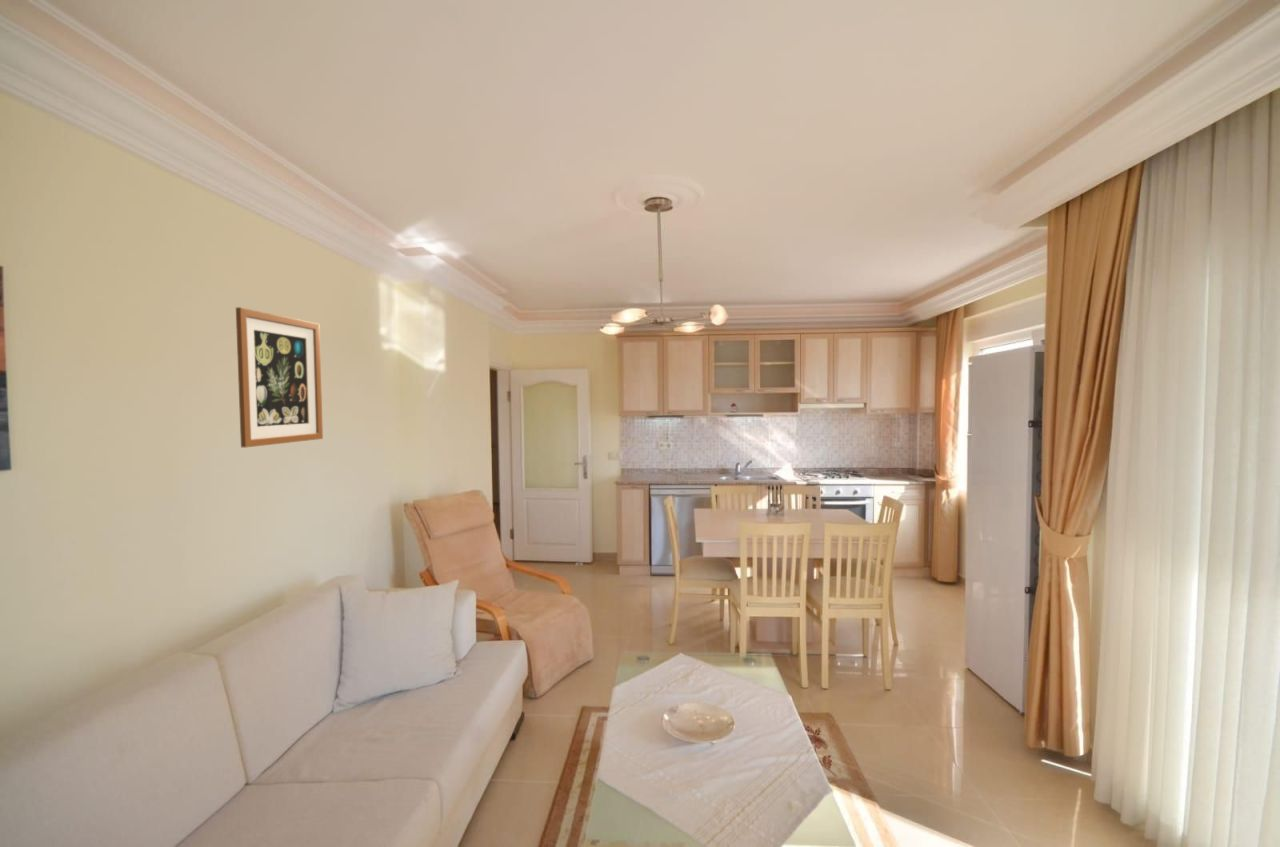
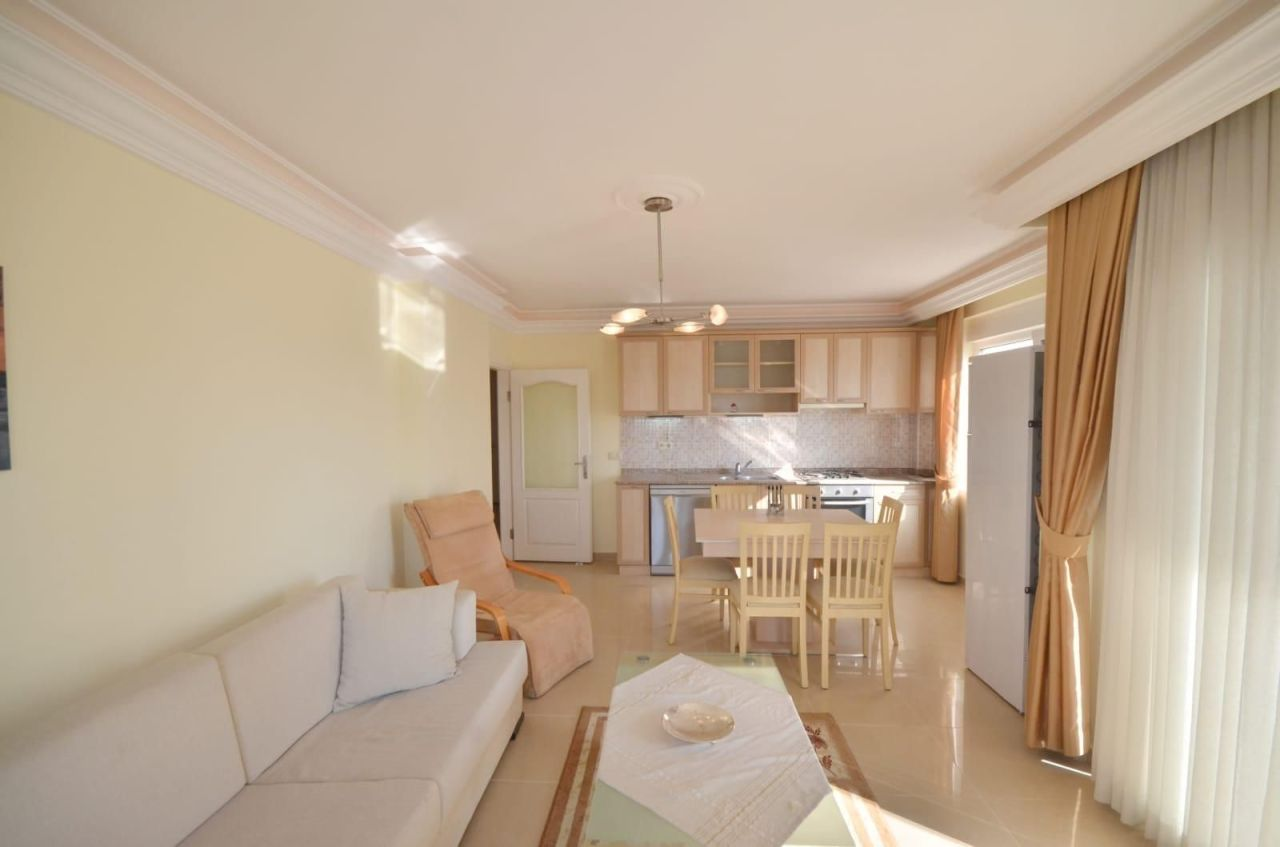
- wall art (283, 379)
